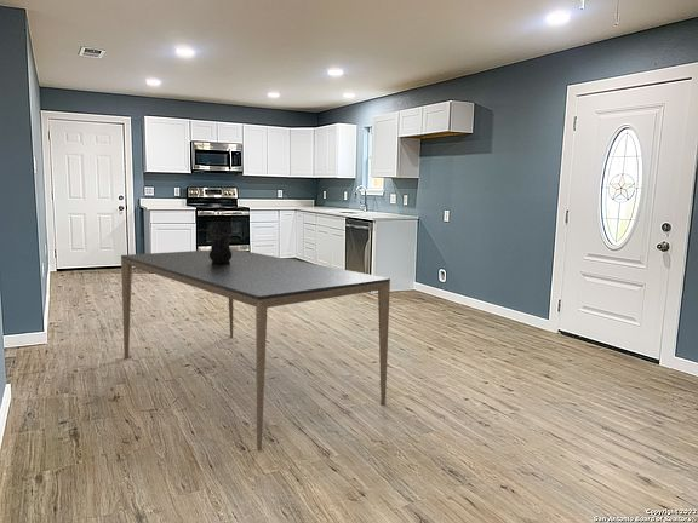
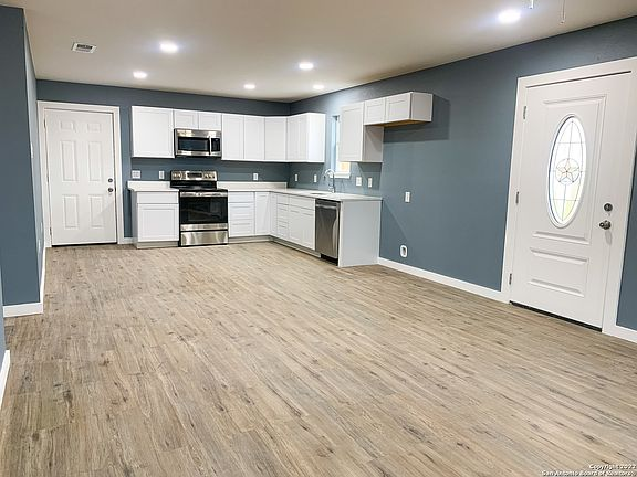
- vase (219, 242)
- dining table (231, 322)
